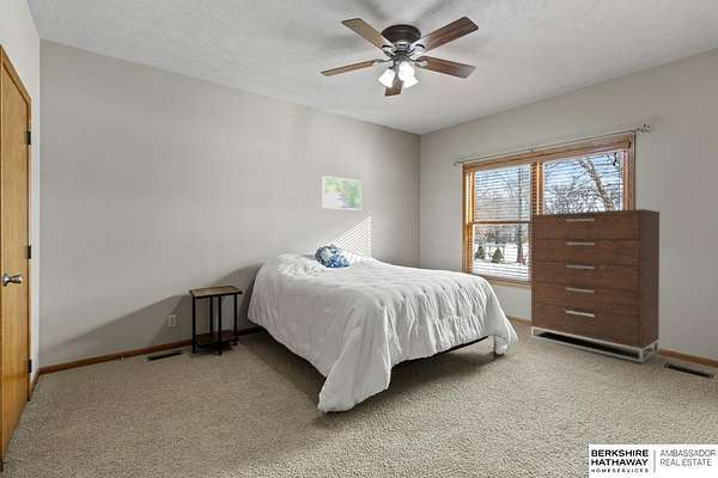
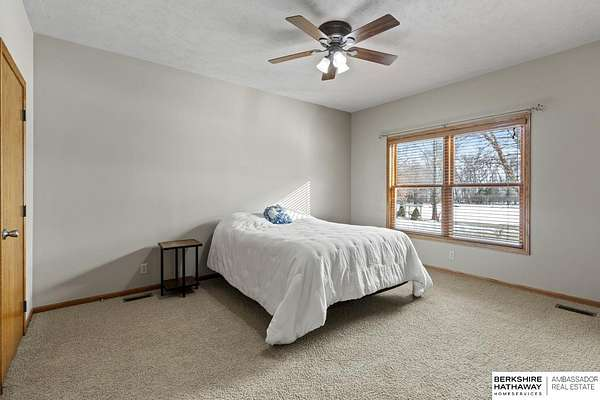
- dresser (590, 278)
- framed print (342, 194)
